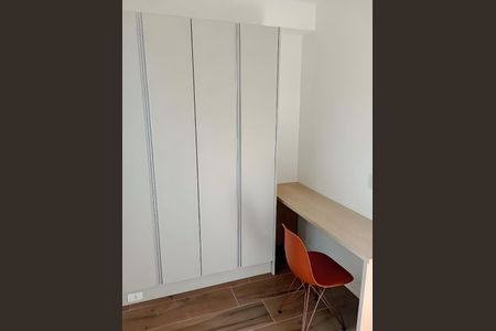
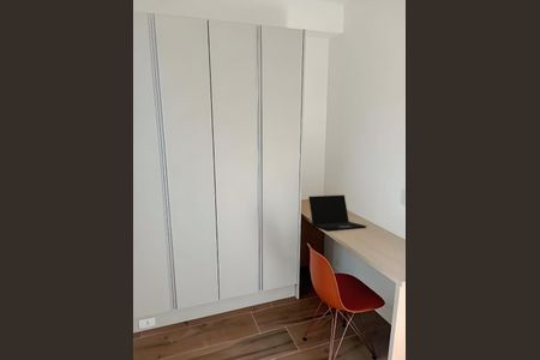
+ laptop (336, 211)
